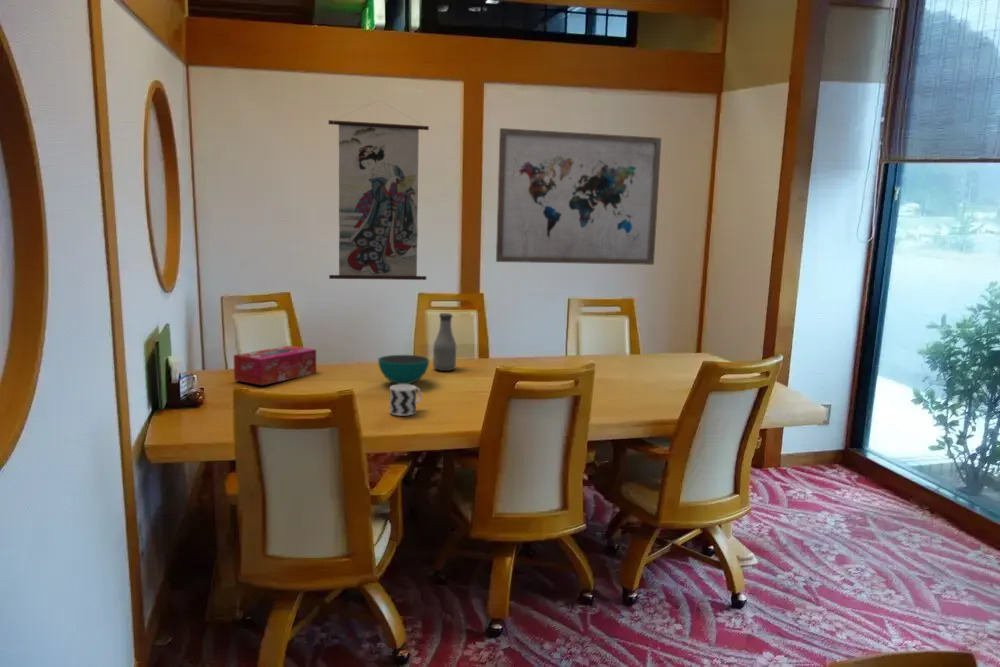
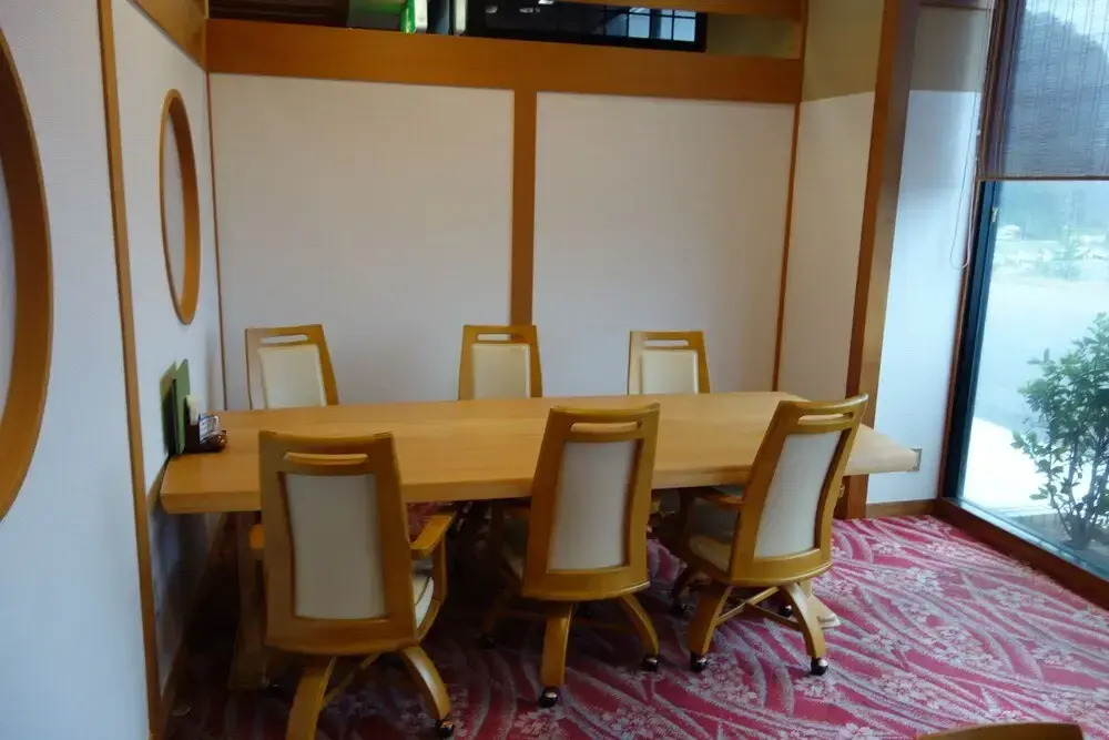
- tissue box (276, 364)
- wall scroll (378, 190)
- bowl (403, 371)
- wall art (579, 199)
- cup (406, 399)
- bottle (445, 341)
